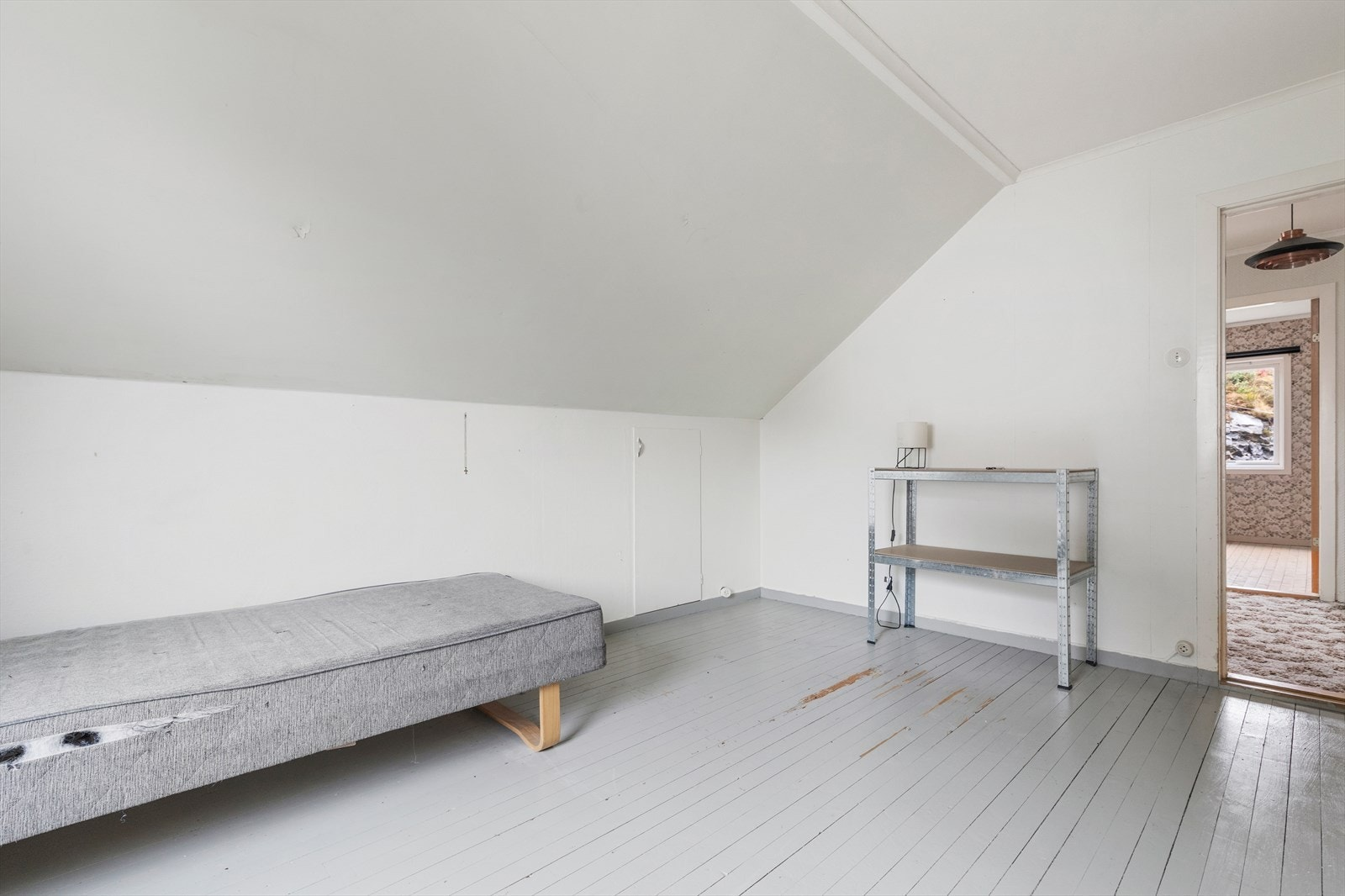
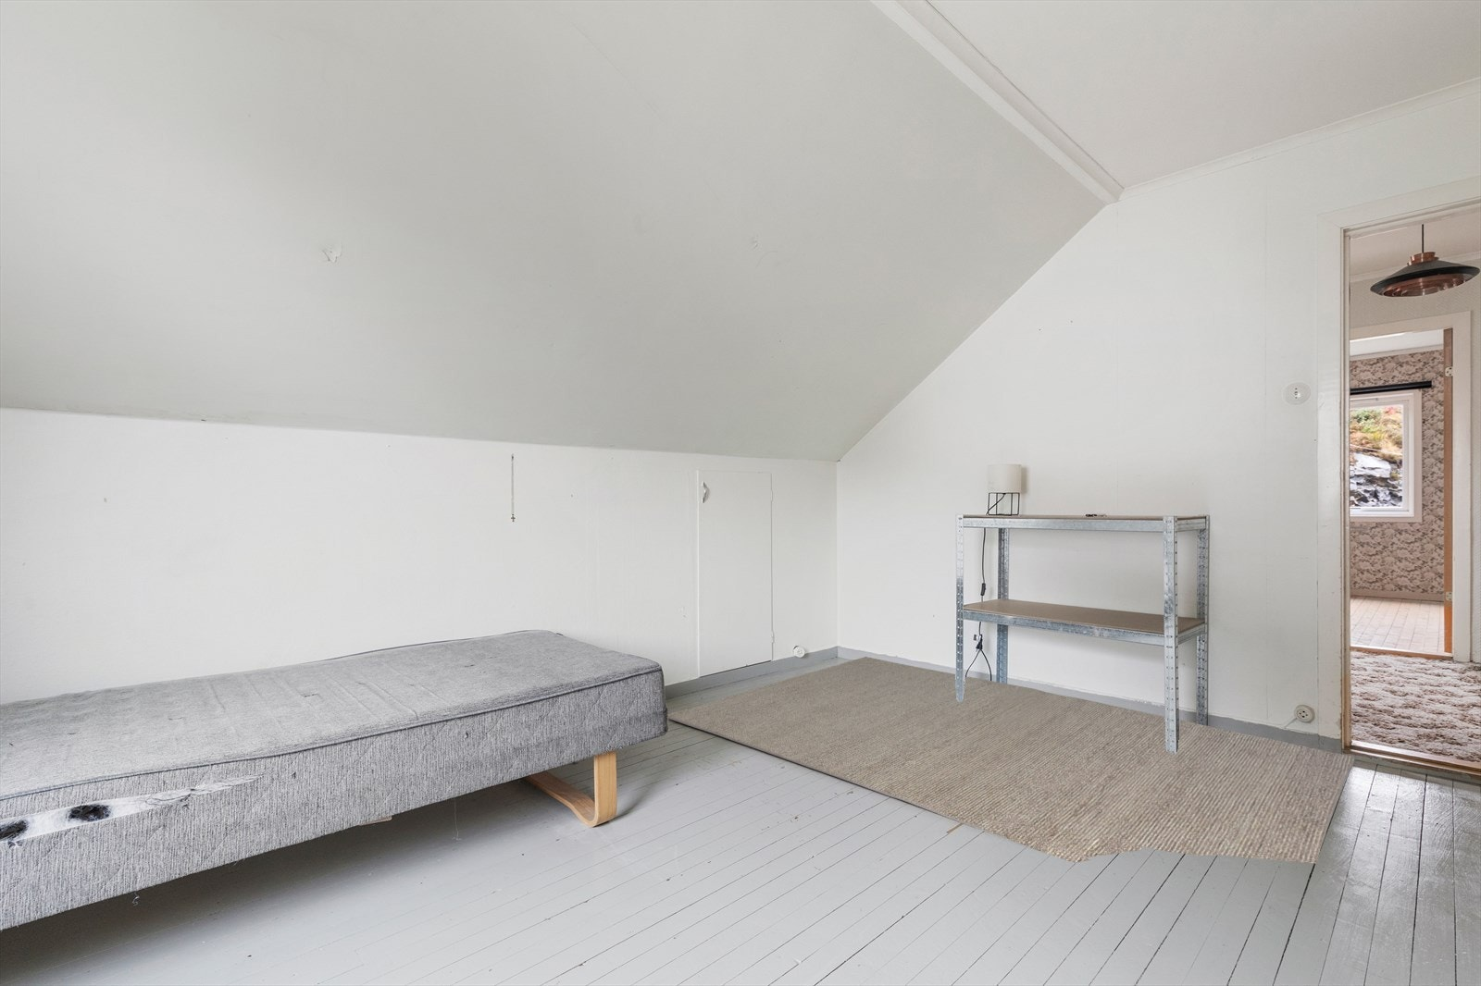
+ rug (980, 734)
